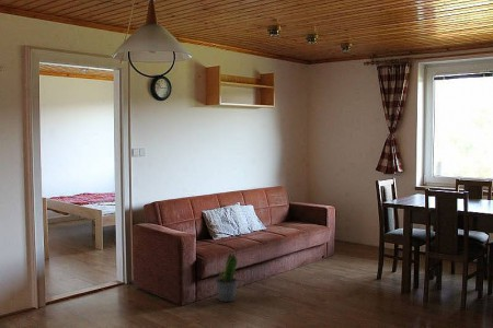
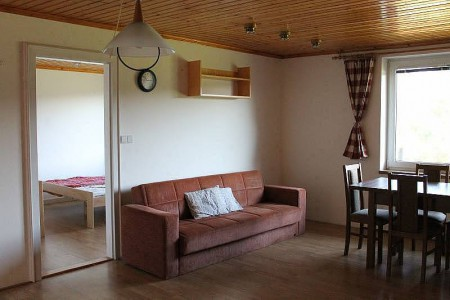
- potted plant (226, 276)
